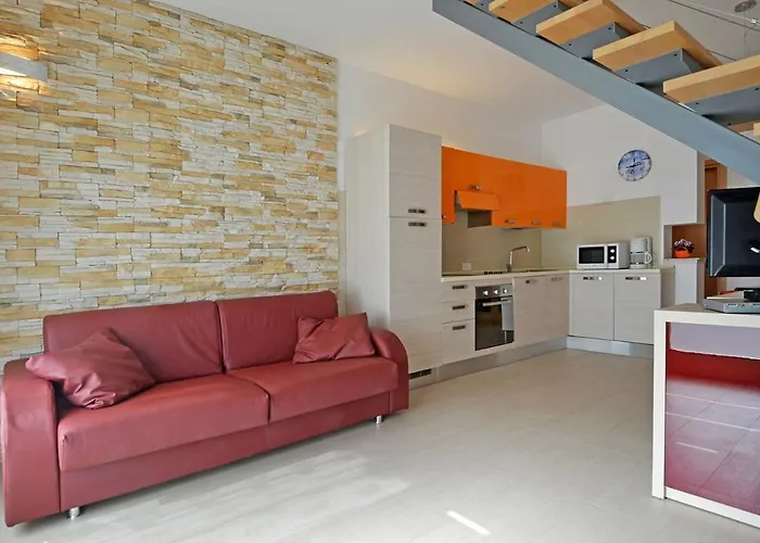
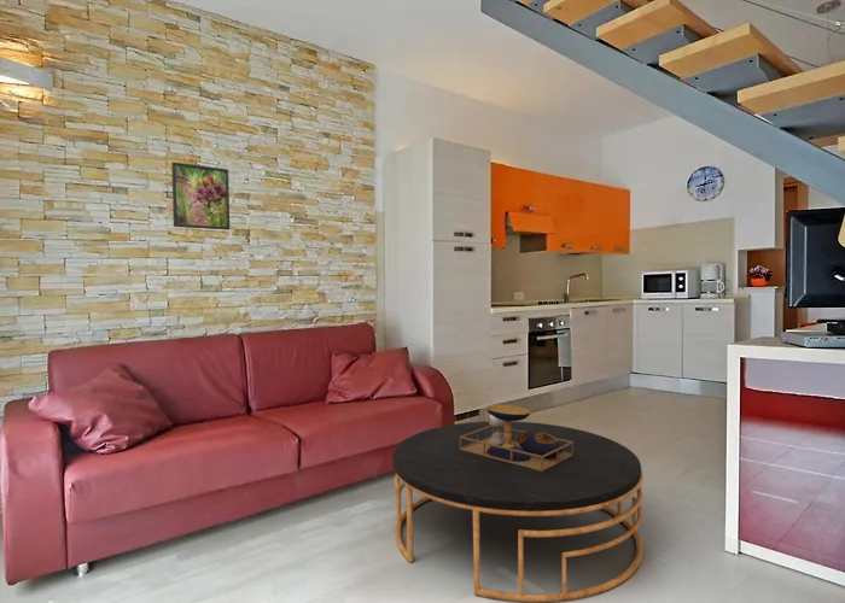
+ coffee table (513, 469)
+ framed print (202, 197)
